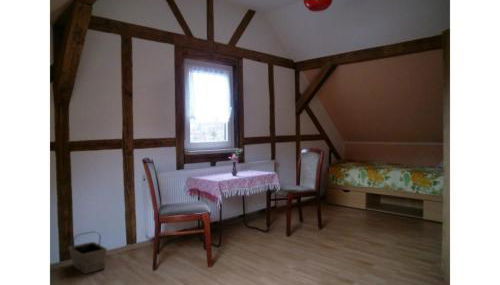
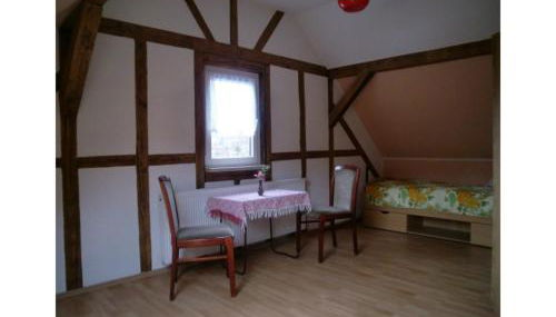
- basket (87, 250)
